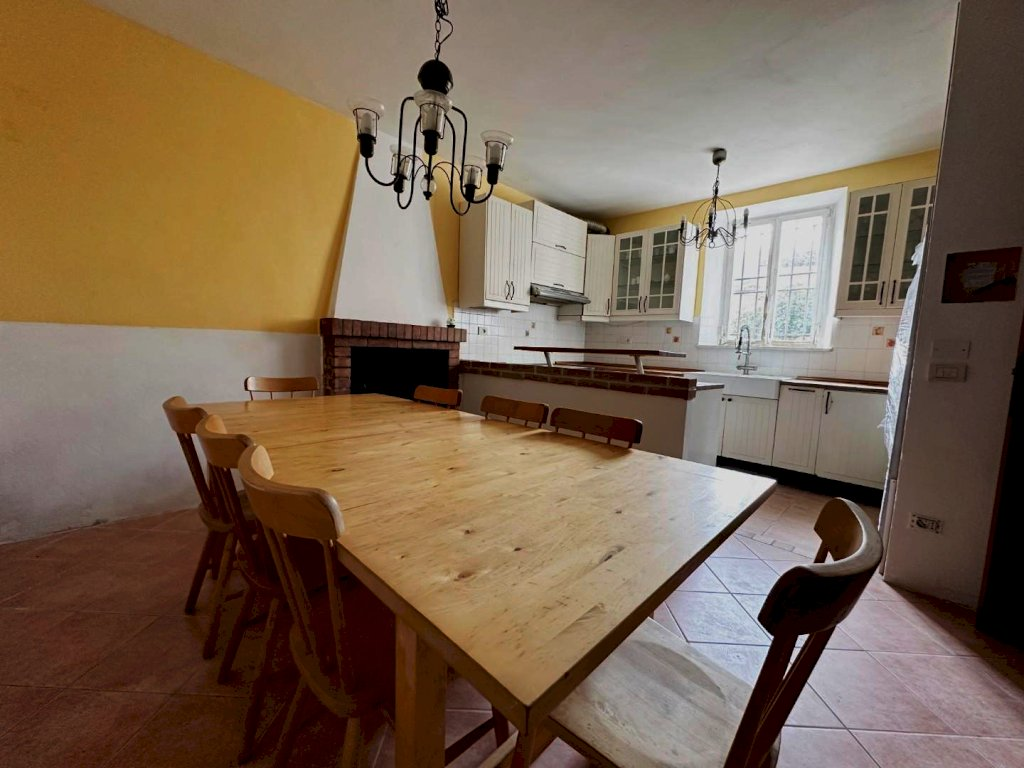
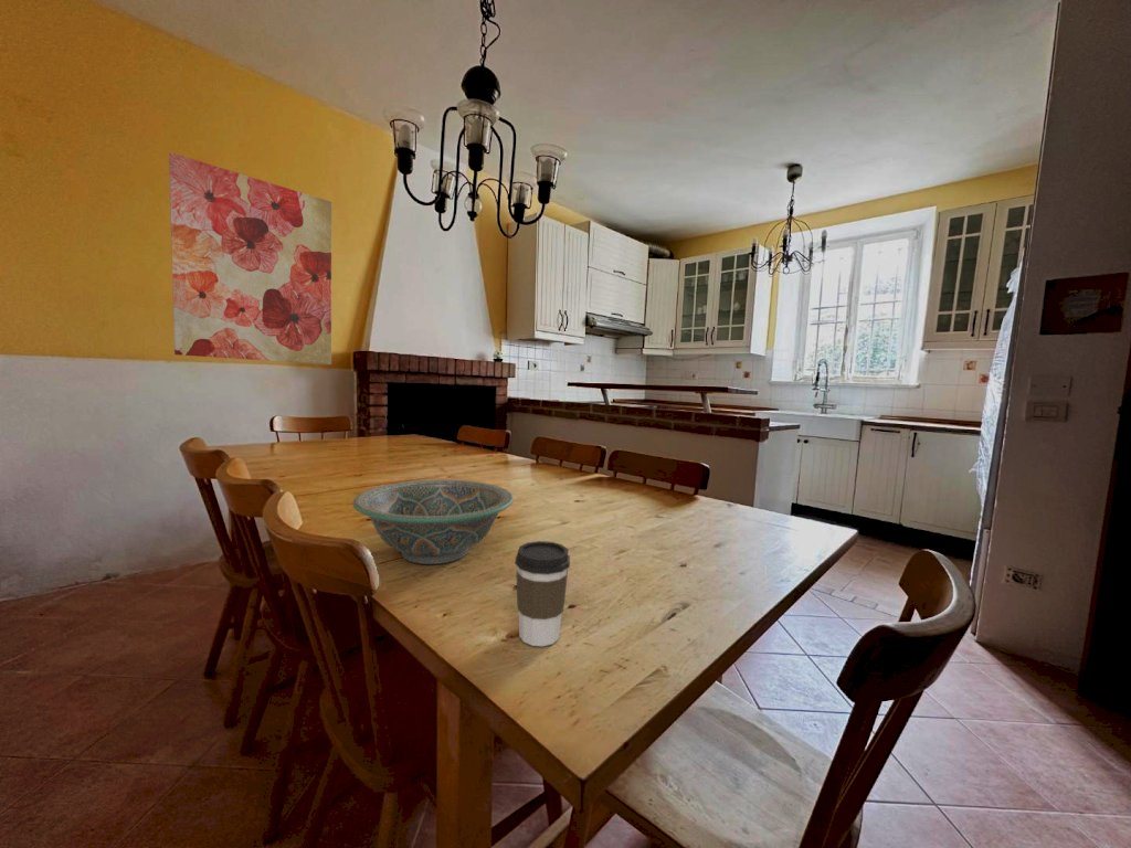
+ decorative bowl (436, 523)
+ wall art (260, 272)
+ coffee cup (541, 592)
